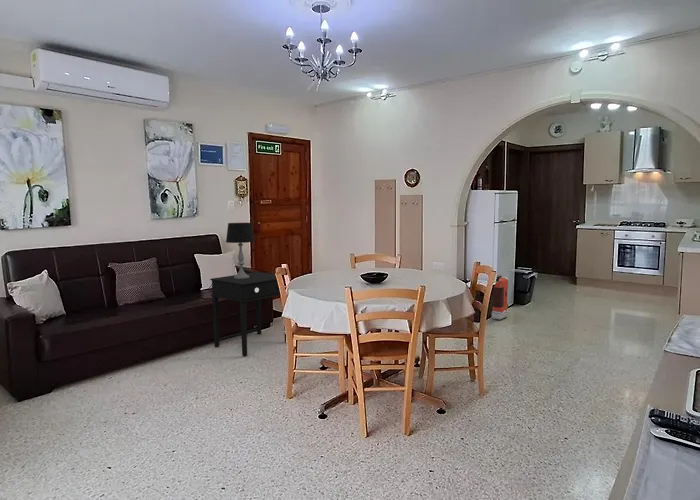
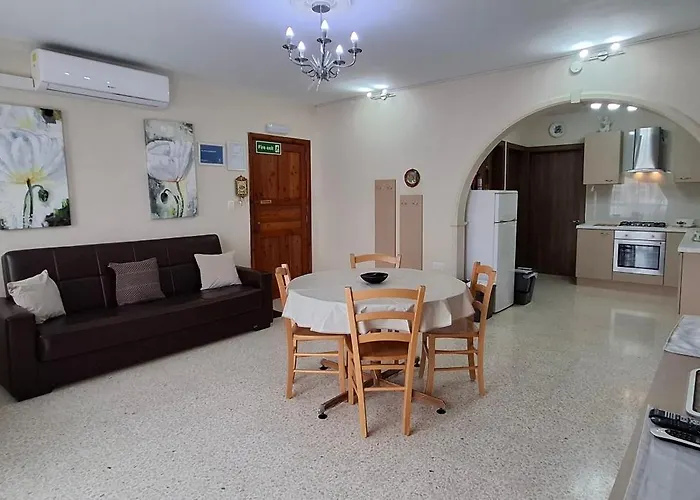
- table lamp (240, 250)
- fire extinguisher (502, 295)
- side table (256, 311)
